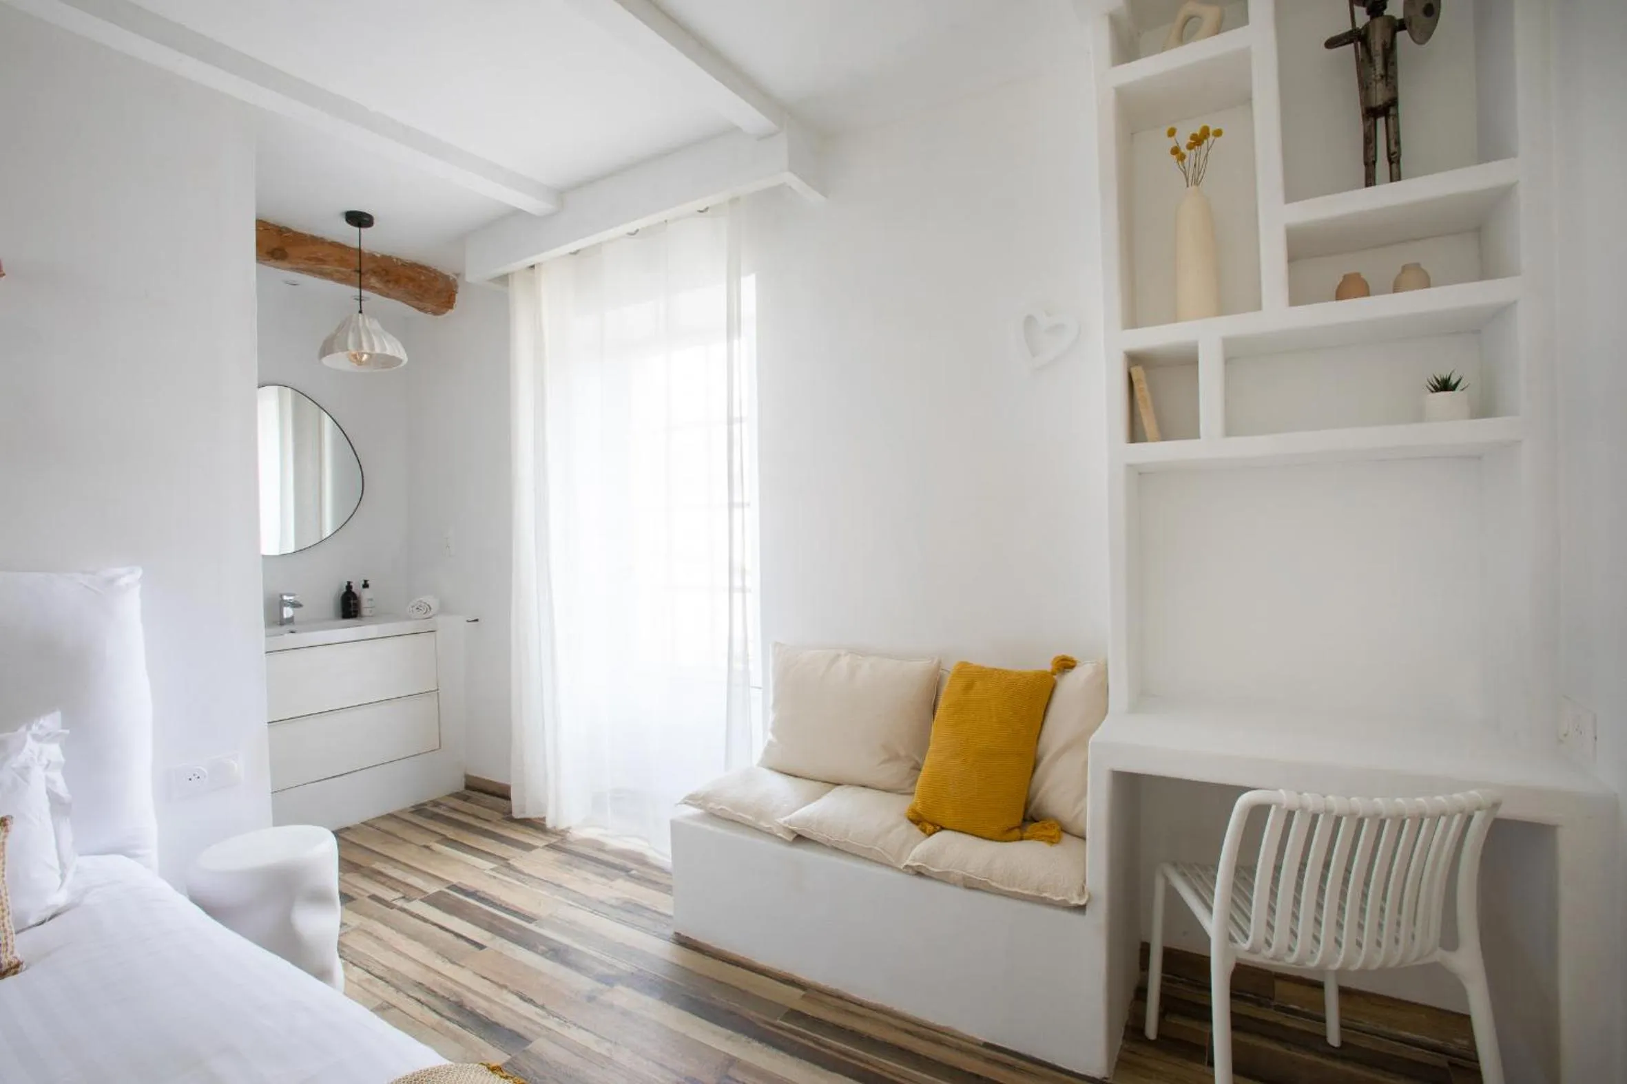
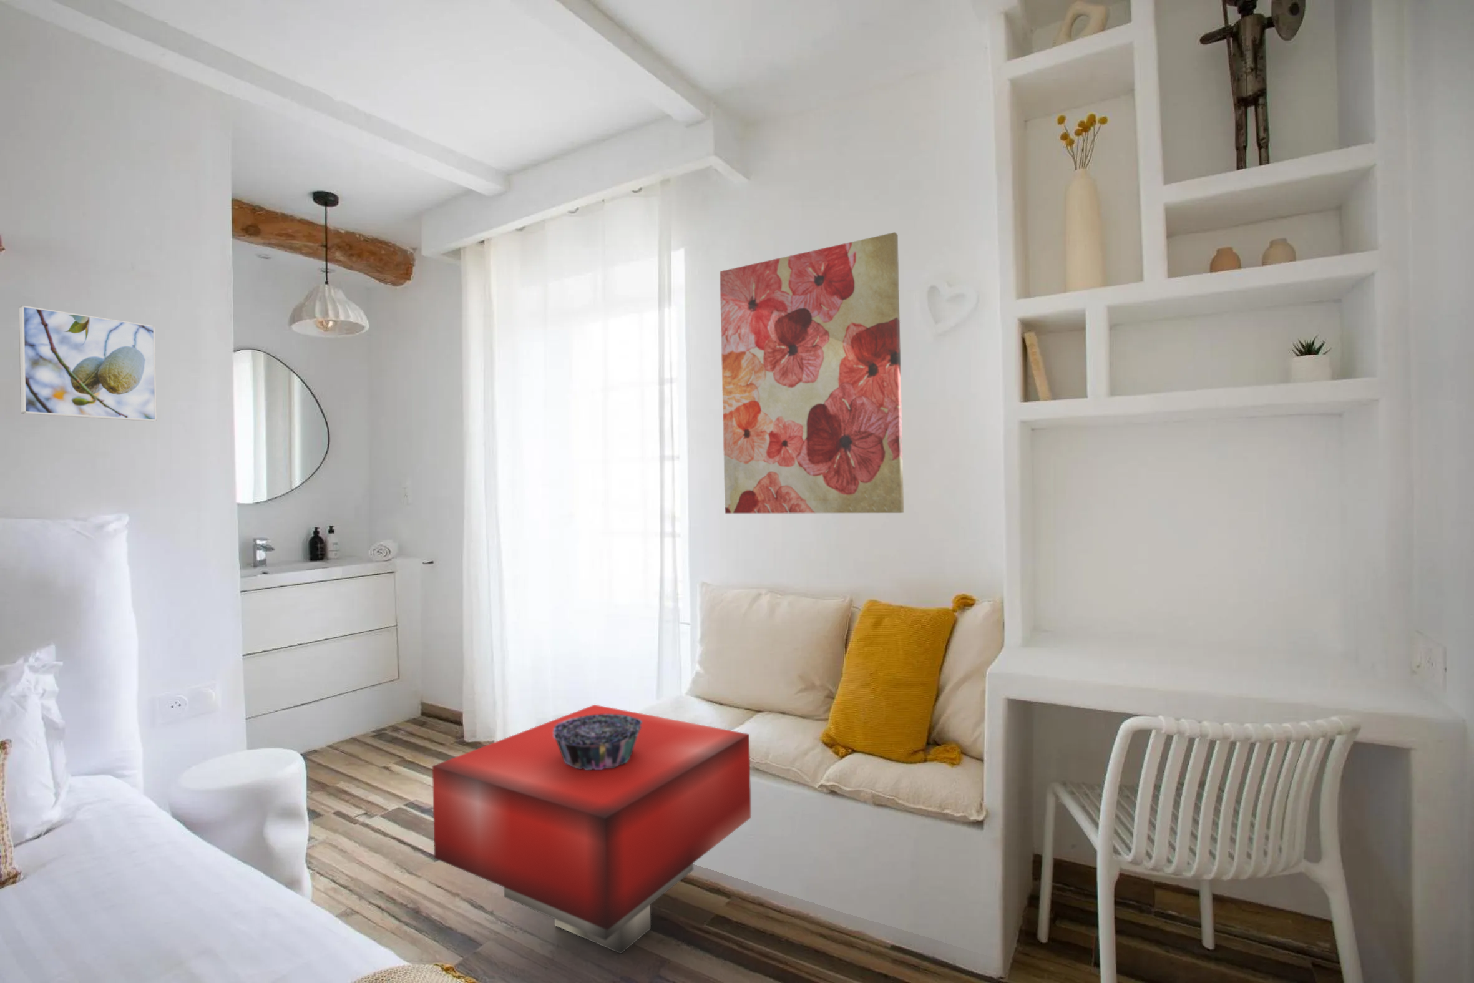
+ wall art (805, 383)
+ ottoman (600, 838)
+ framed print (91, 368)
+ decorative bowl (599, 742)
